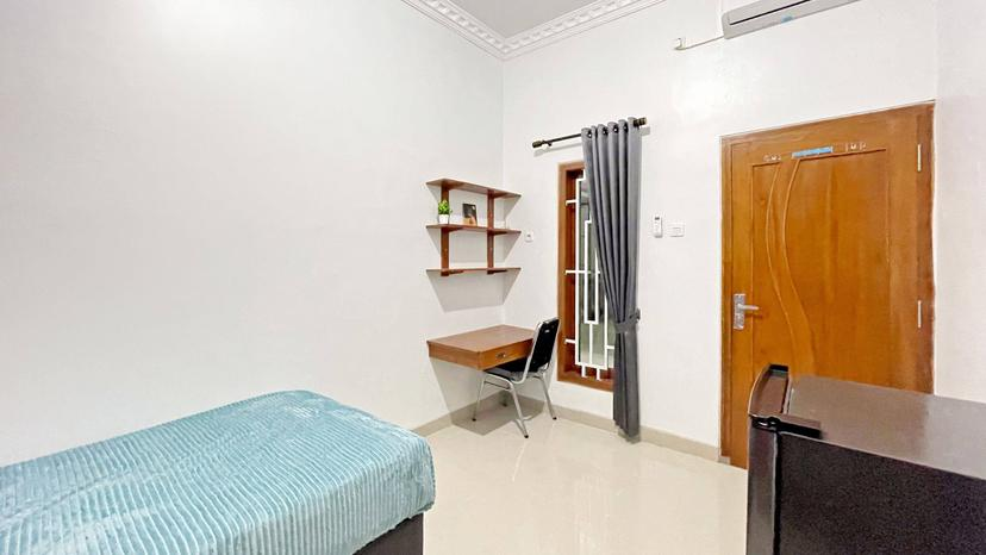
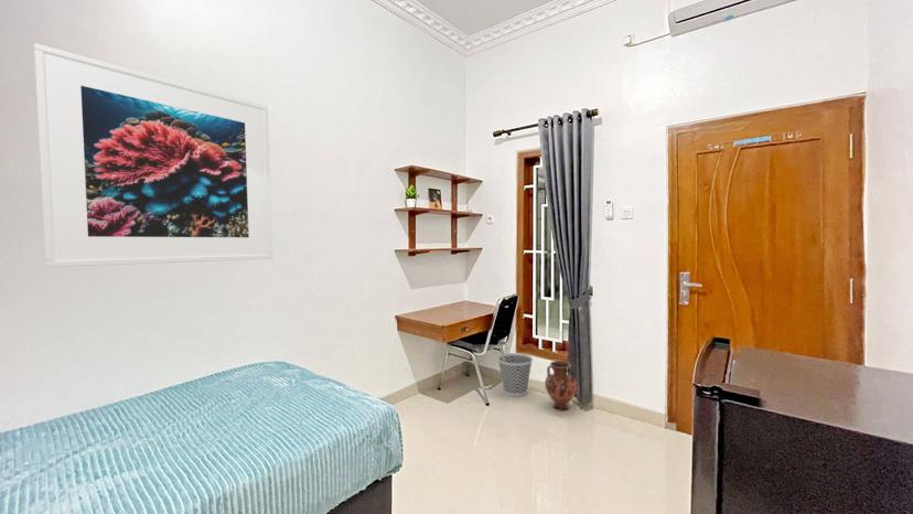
+ wastebasket (515, 375)
+ vase (560, 385)
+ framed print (175, 172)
